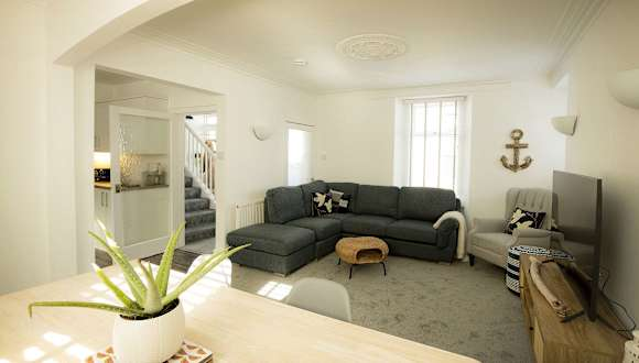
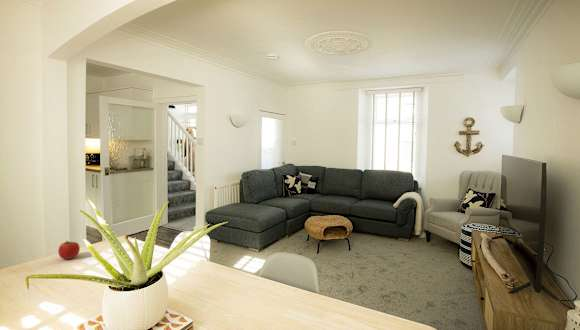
+ apple (69, 249)
